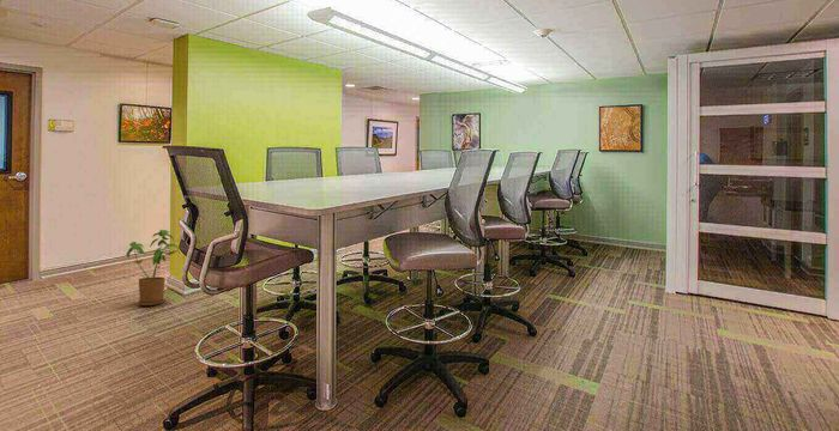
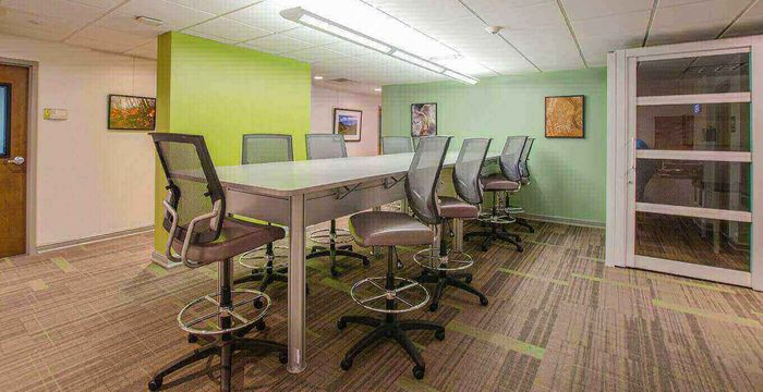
- house plant (156, 266)
